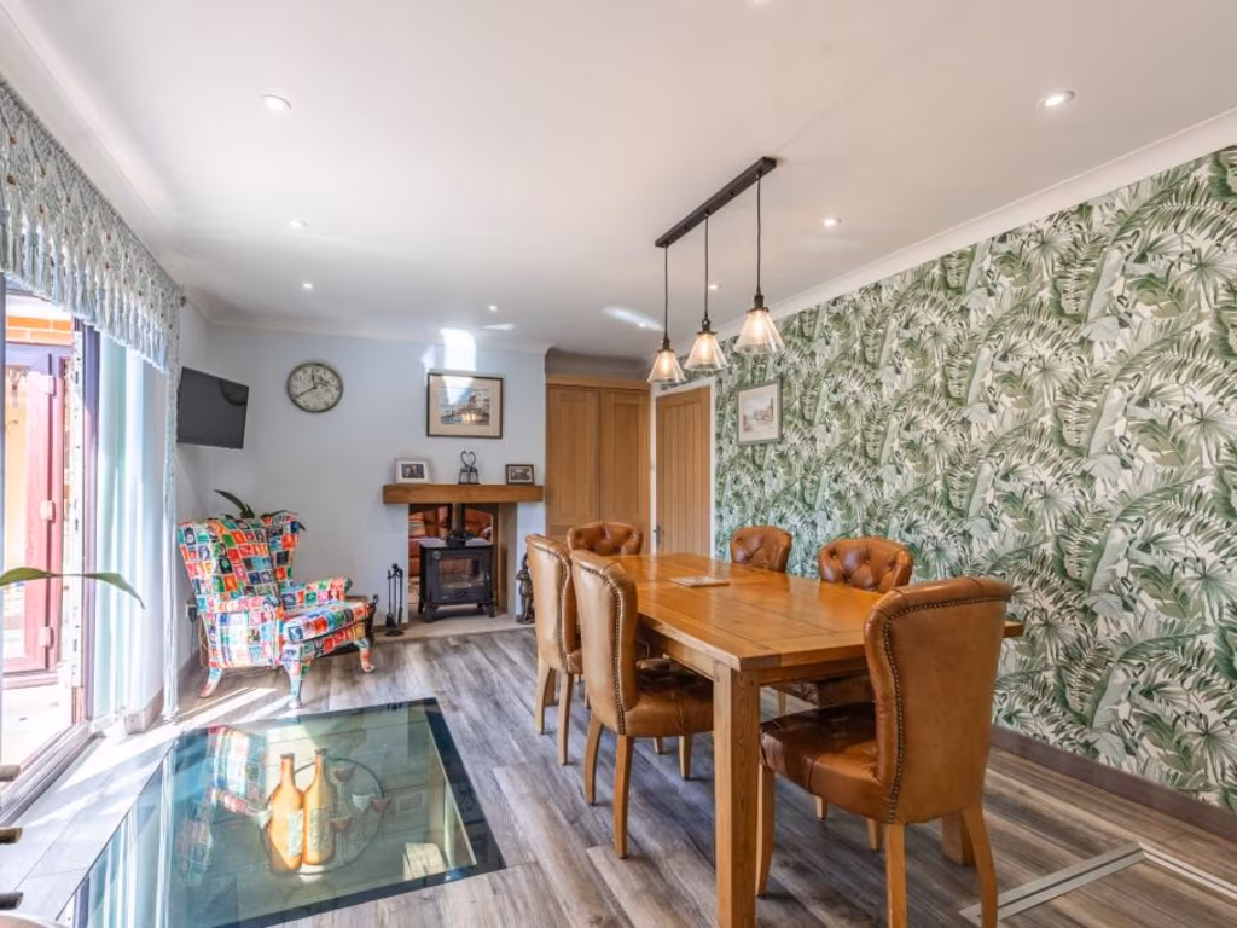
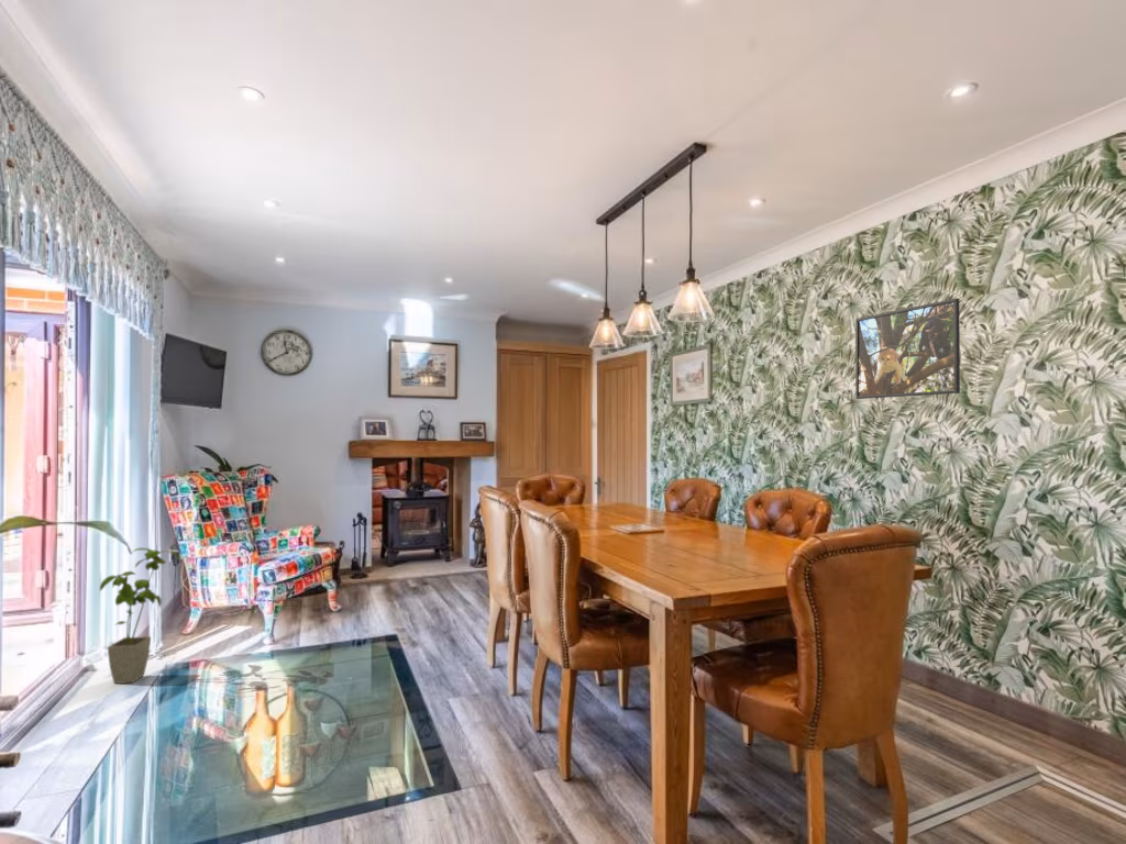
+ house plant (141, 611)
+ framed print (903, 353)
